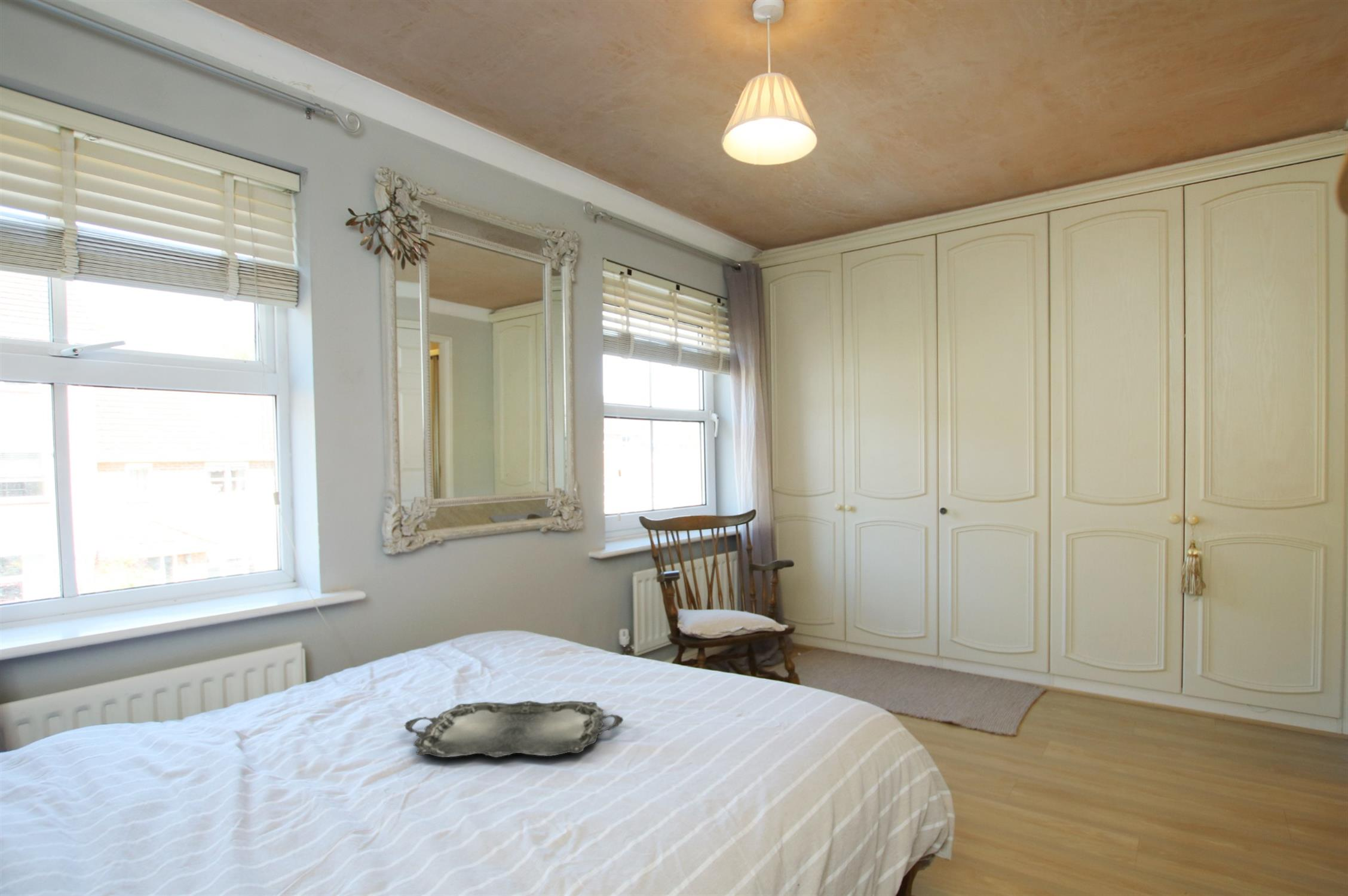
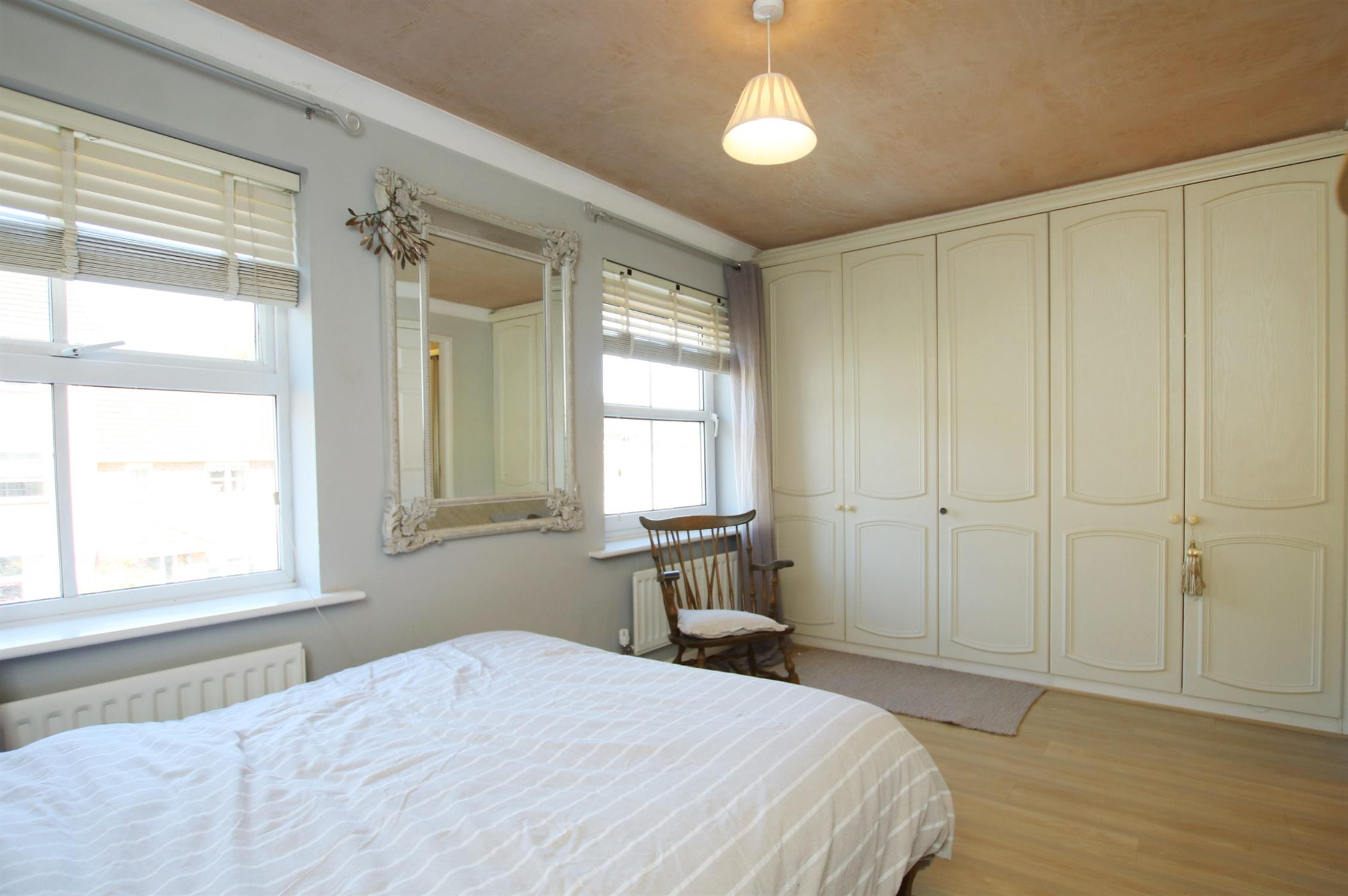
- serving tray (514, 726)
